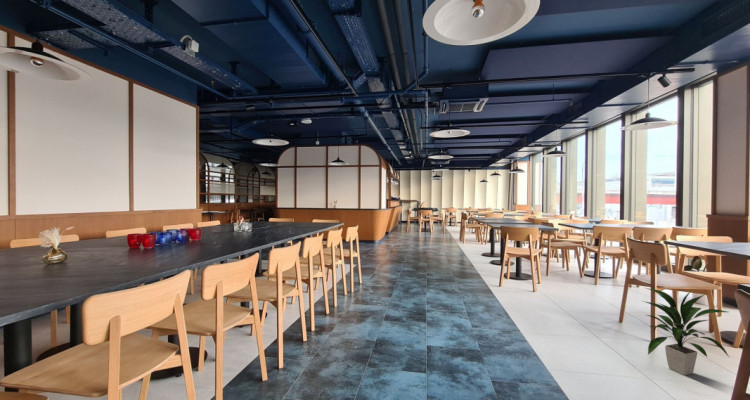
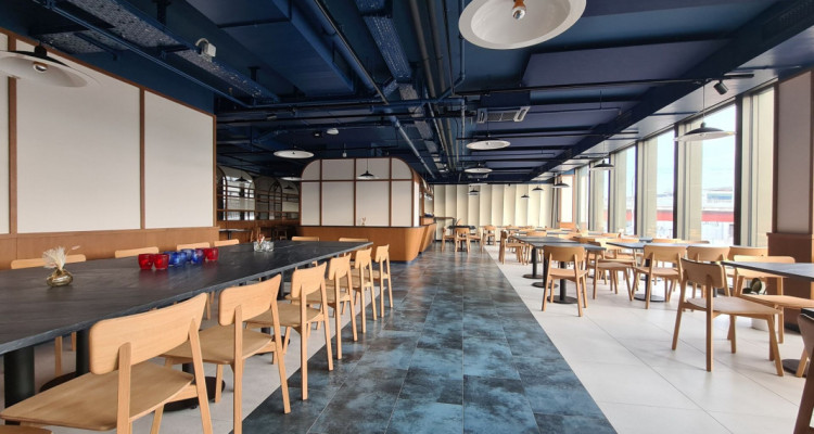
- indoor plant (677, 328)
